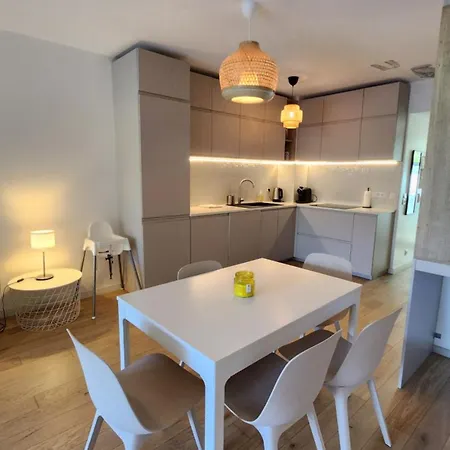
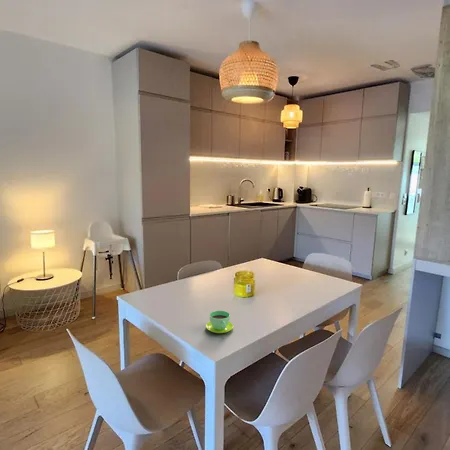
+ cup (219, 322)
